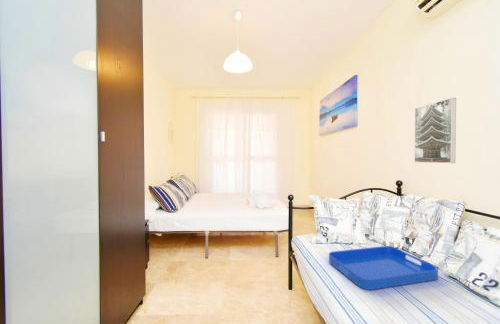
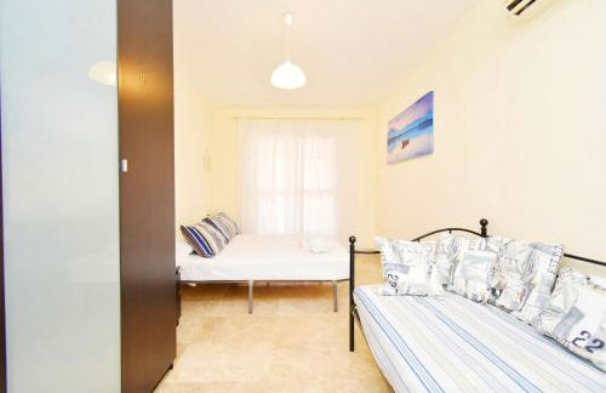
- serving tray (379, 264)
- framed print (433, 133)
